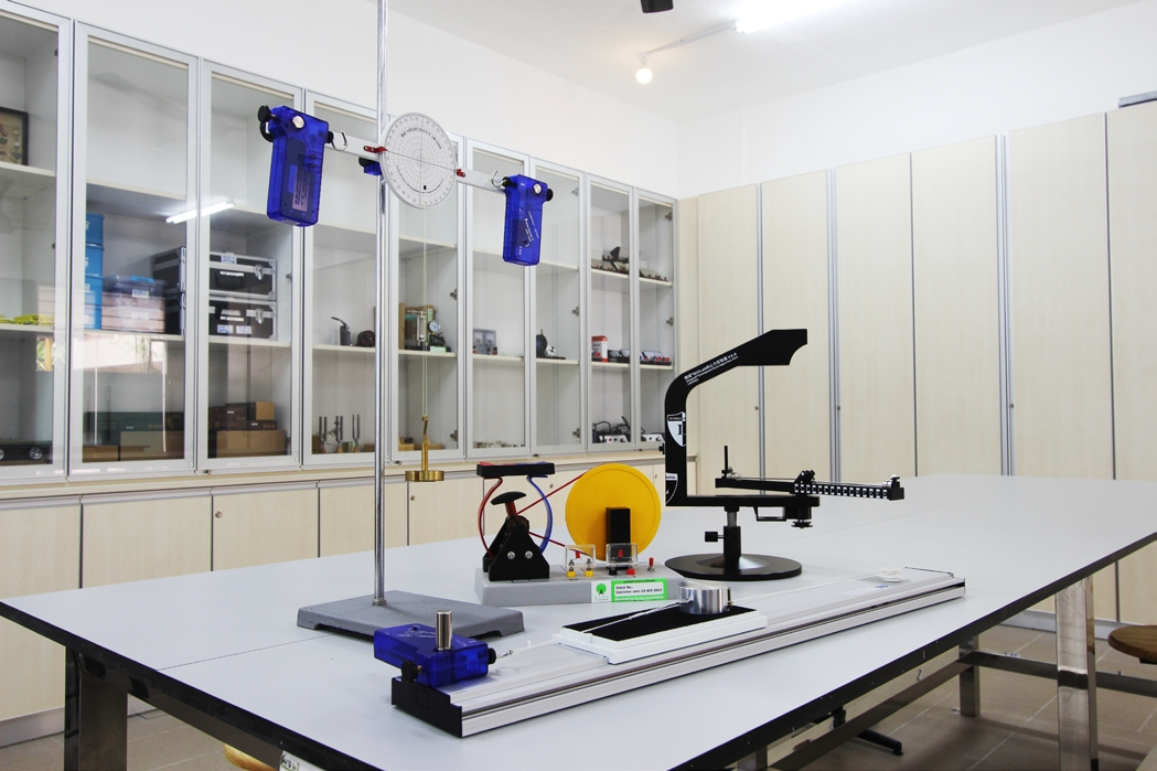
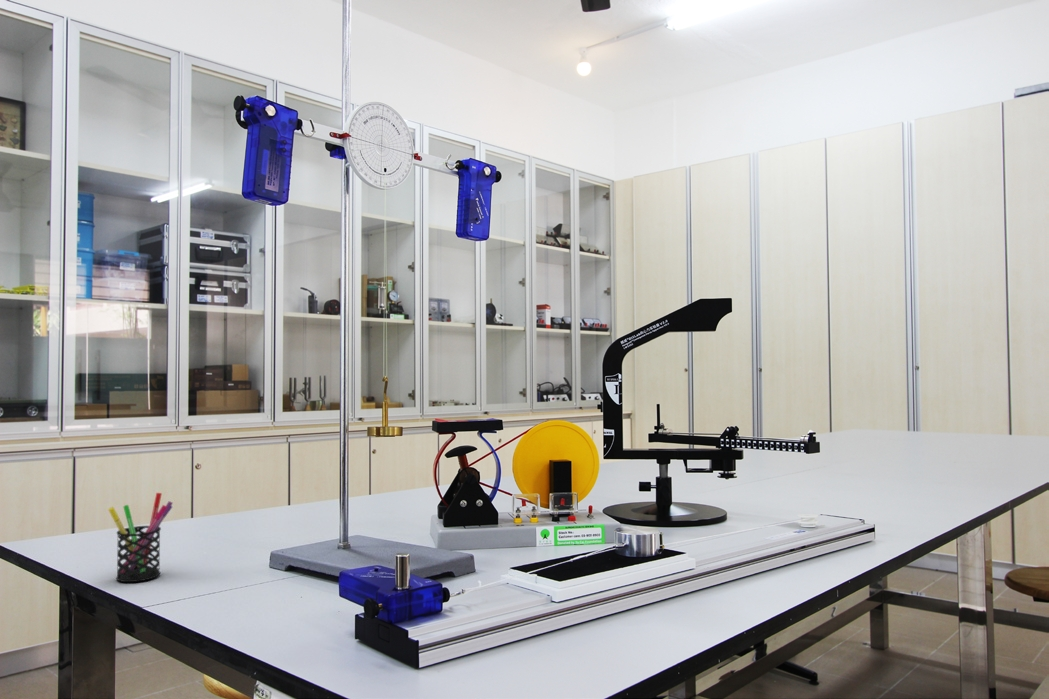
+ pen holder (138, 535)
